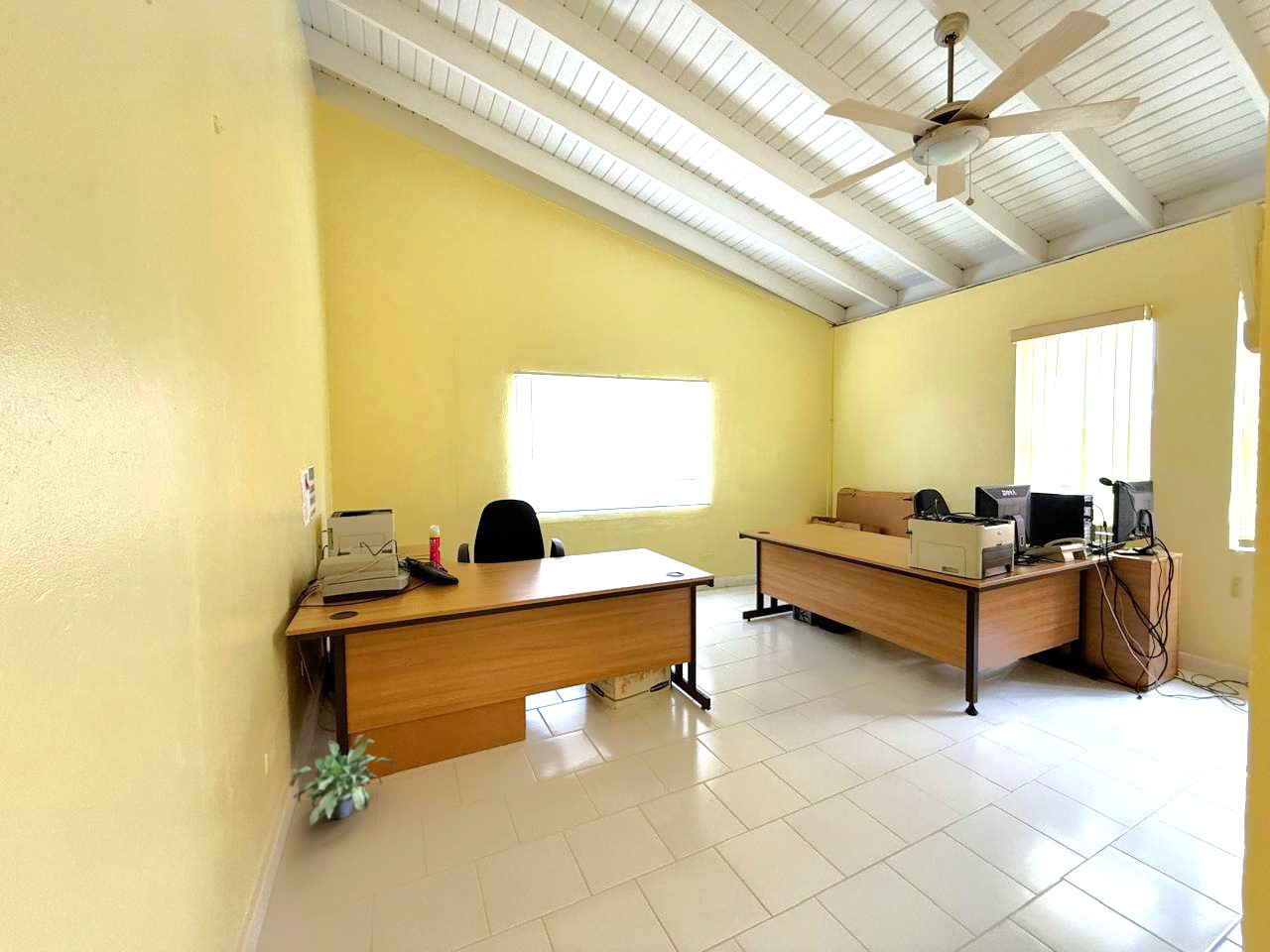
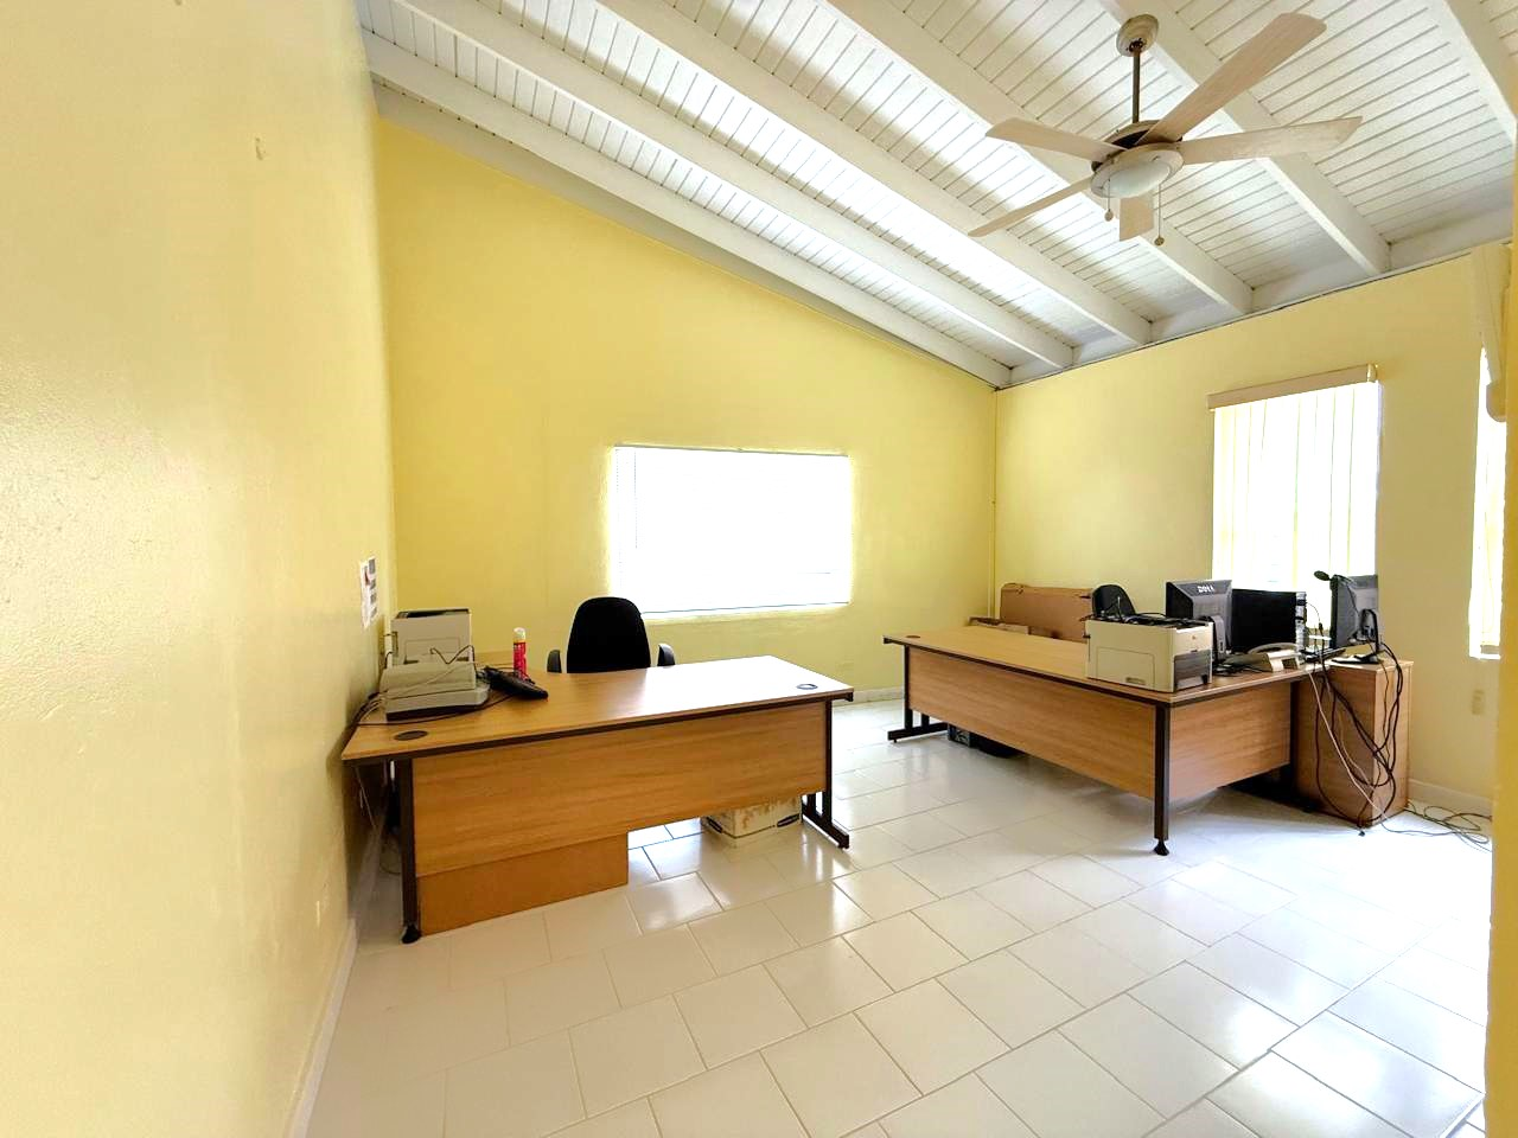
- potted plant (344, 778)
